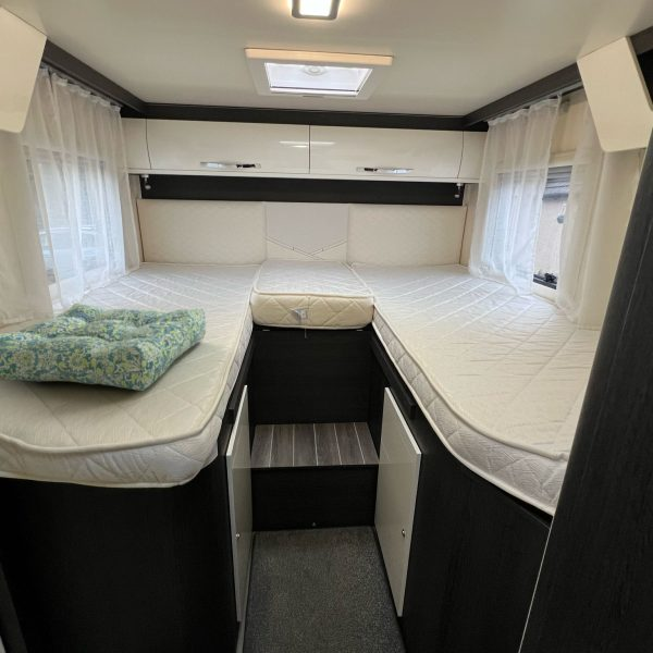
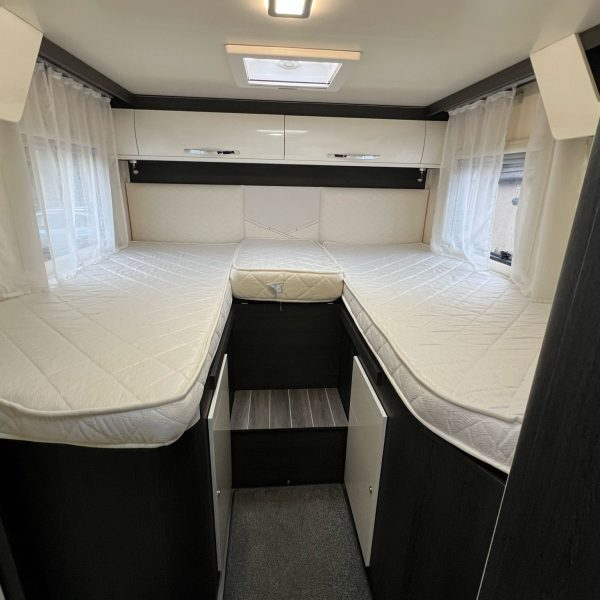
- seat cushion (106, 341)
